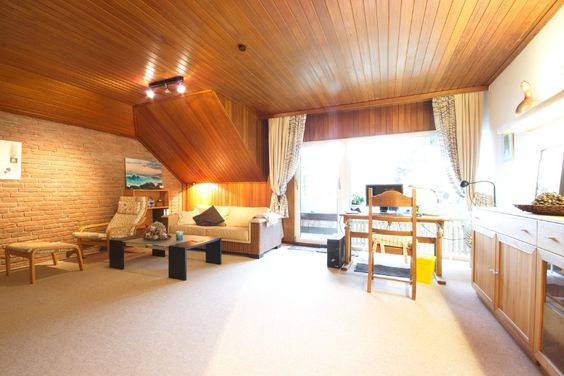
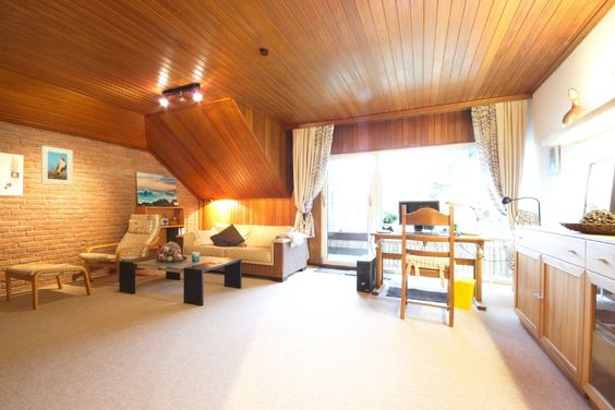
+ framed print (57, 166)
